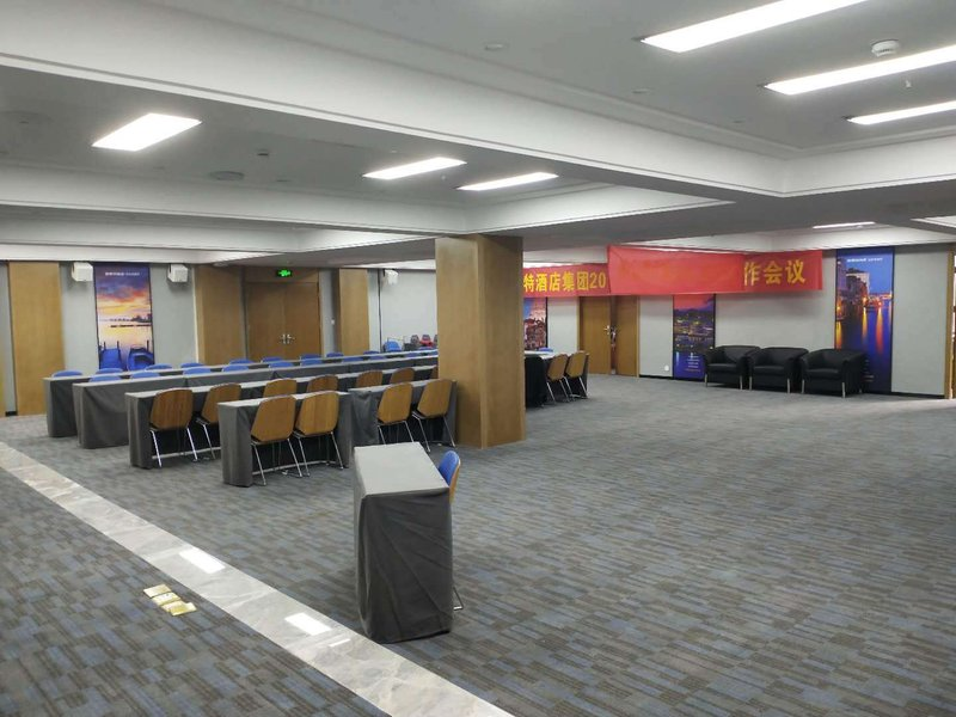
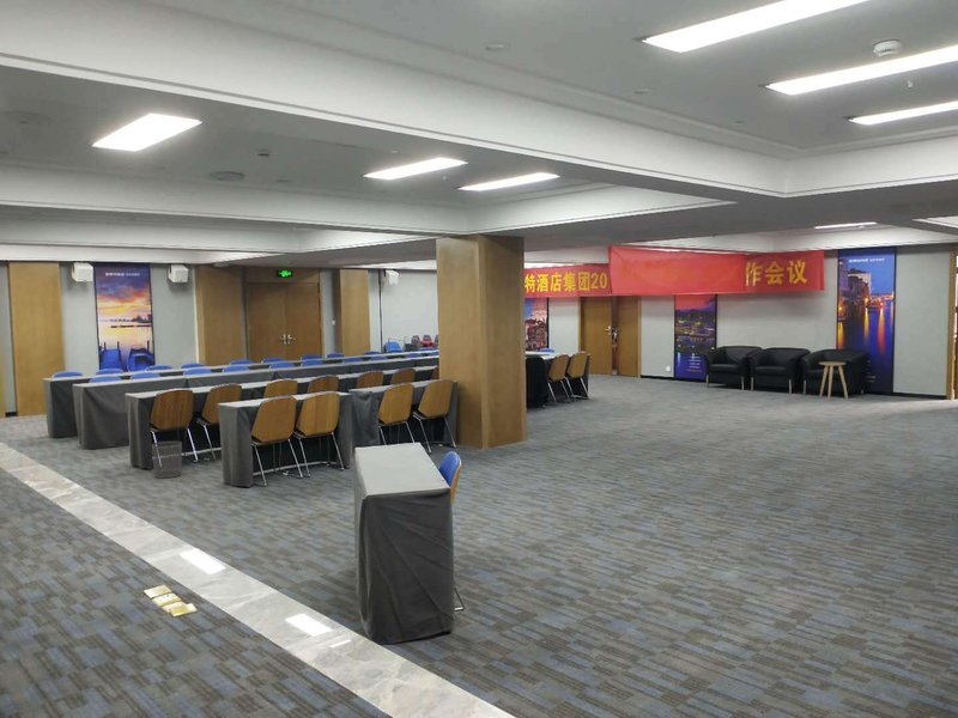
+ waste bin (166, 458)
+ side table (830, 381)
